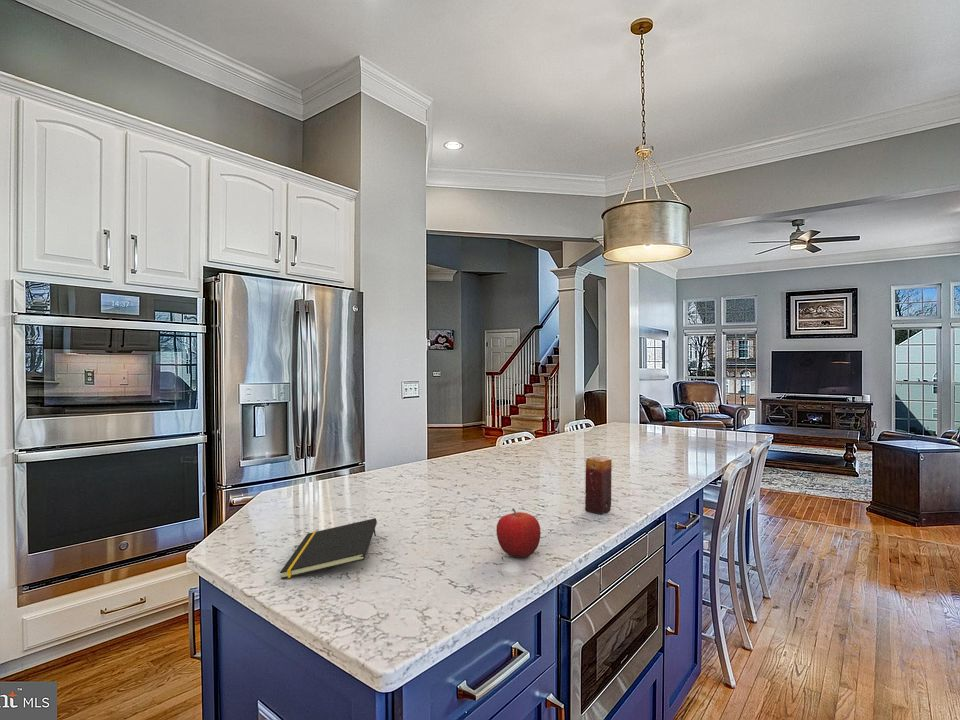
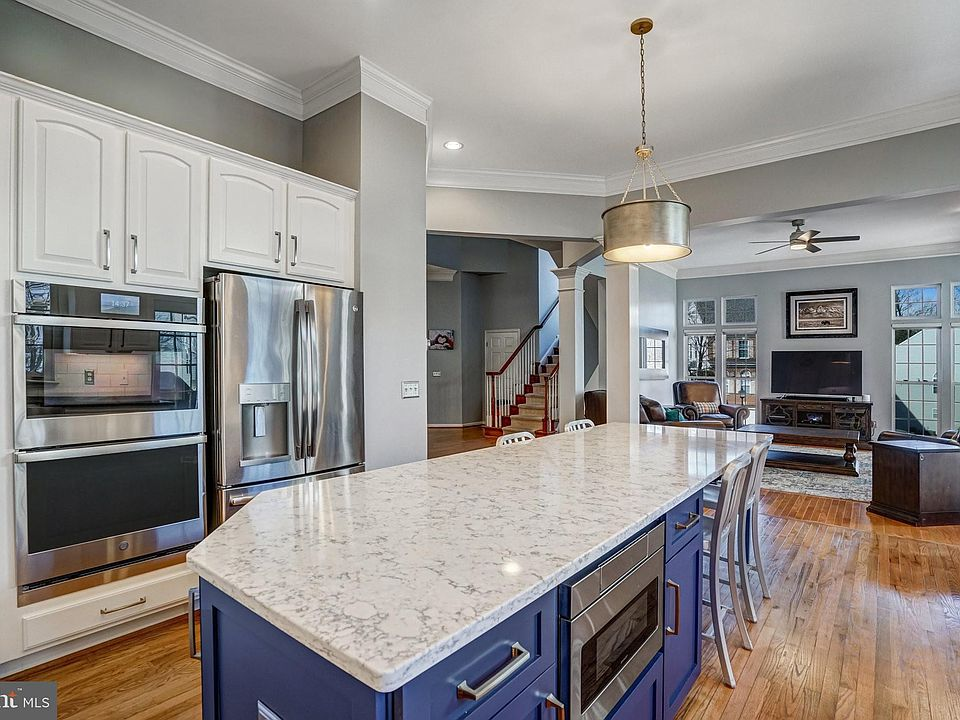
- candle (598, 484)
- fruit (518, 532)
- notepad (333, 545)
